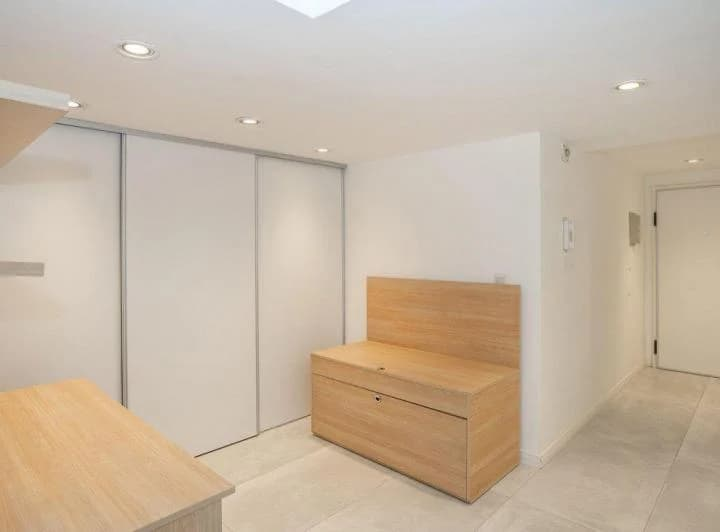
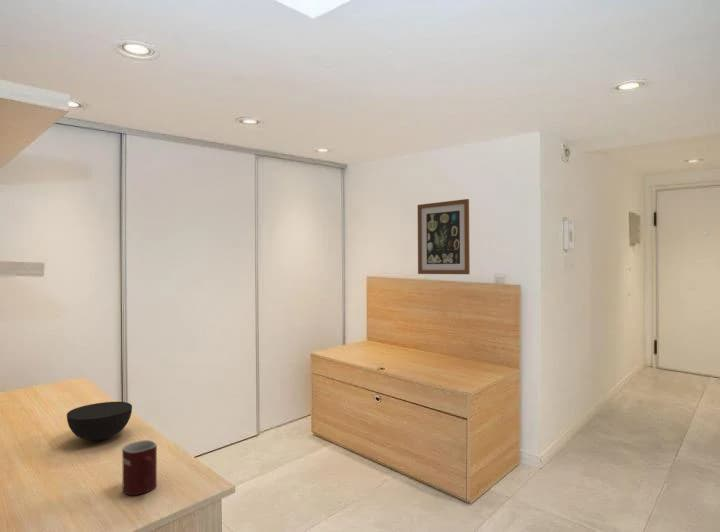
+ mug (142, 468)
+ wall art (442, 238)
+ bowl (100, 424)
